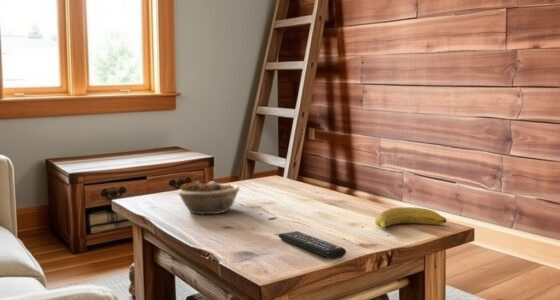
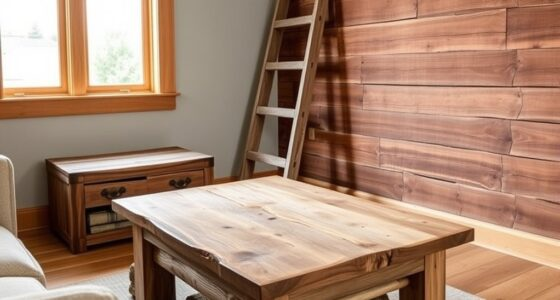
- remote control (310, 244)
- fruit (410, 220)
- succulent planter (209, 194)
